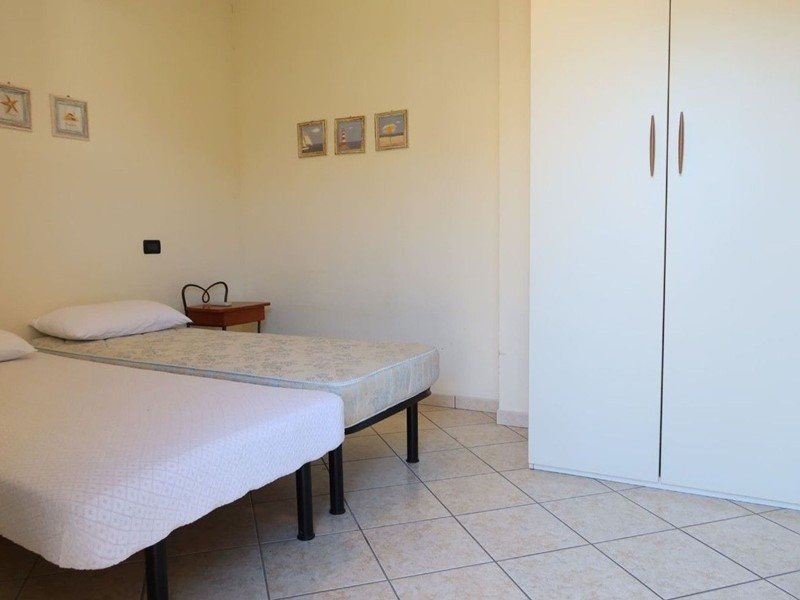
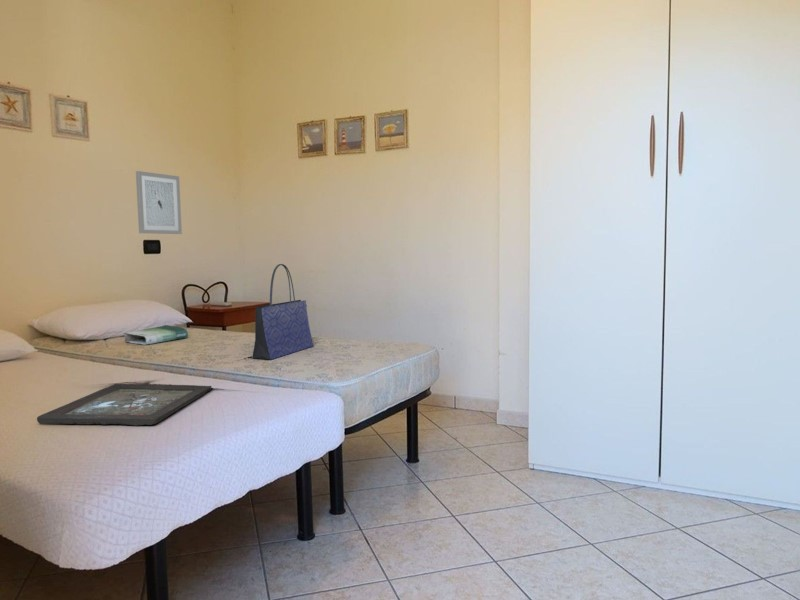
+ wall art (159, 203)
+ book (156, 334)
+ tote bag (285, 307)
+ tray (133, 401)
